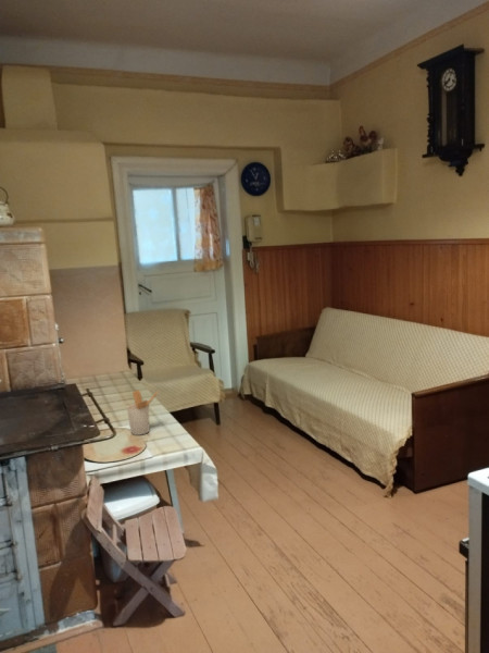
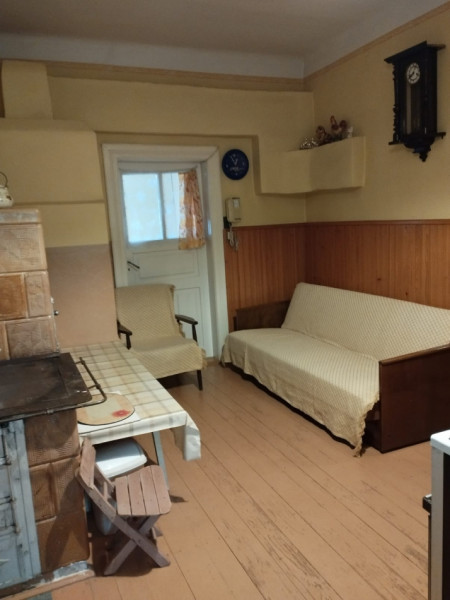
- utensil holder (143, 411)
